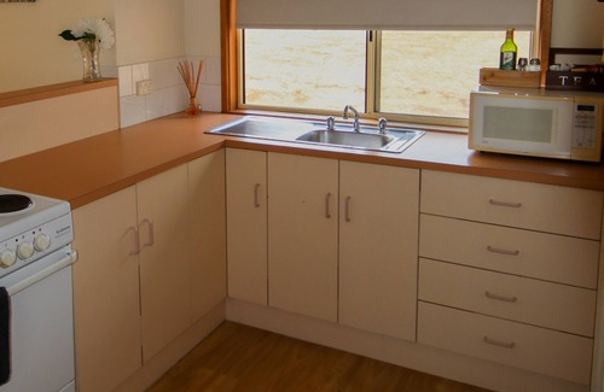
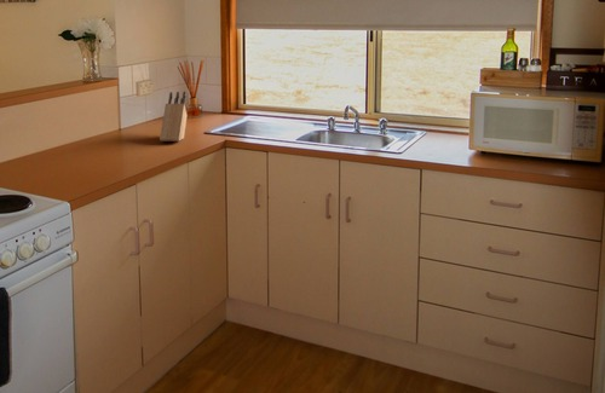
+ knife block (173, 115)
